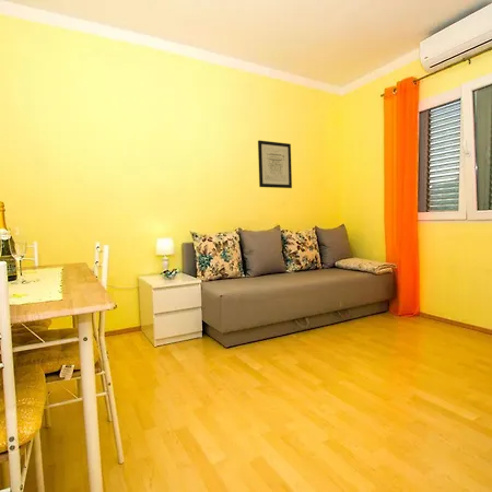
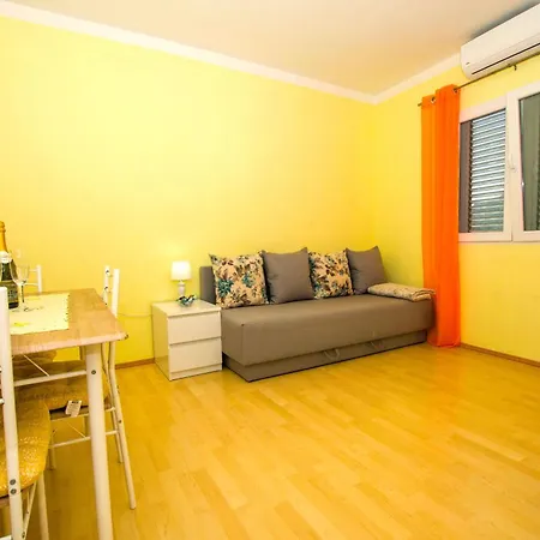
- wall art (274, 164)
